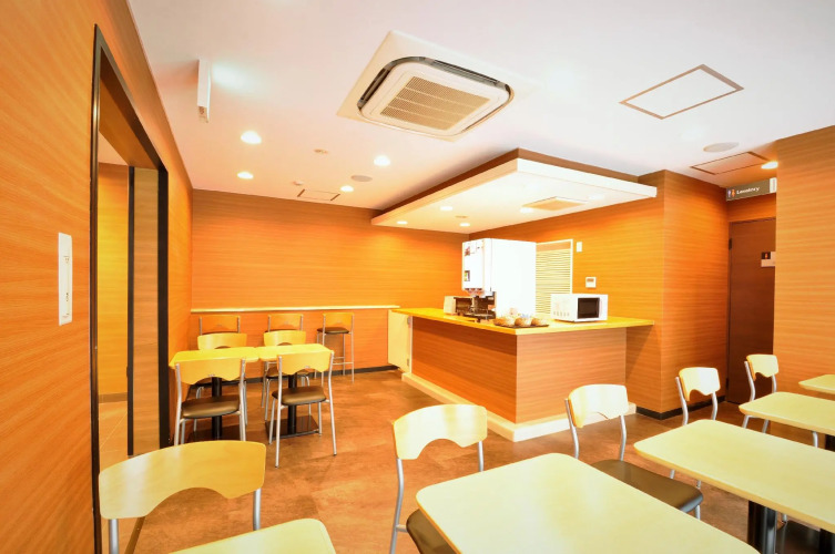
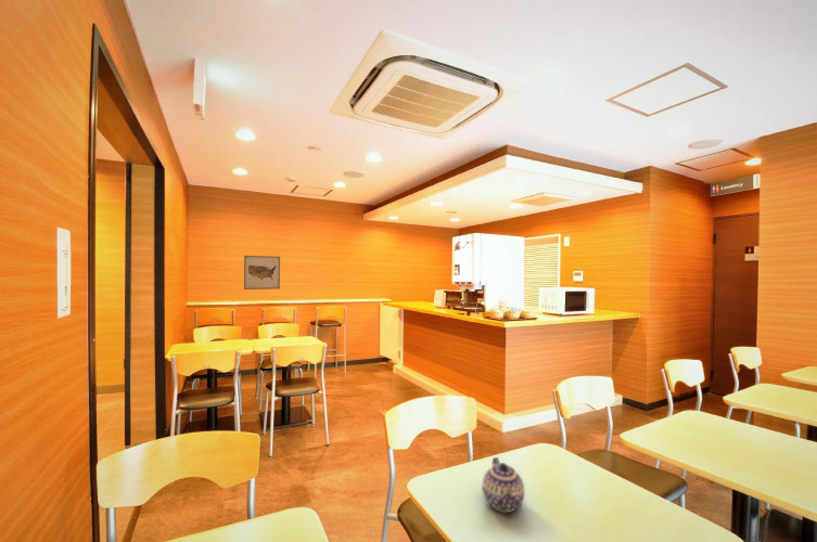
+ teapot (502, 483)
+ wall art (261, 272)
